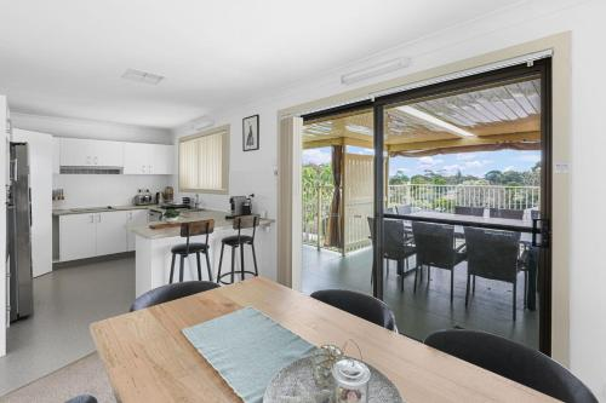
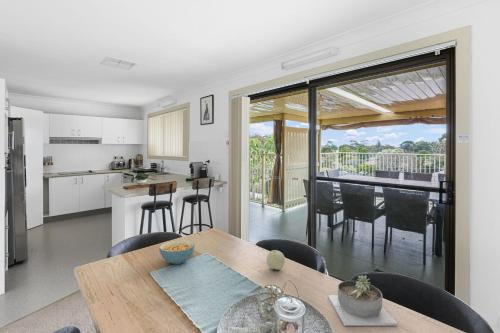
+ cereal bowl (177, 253)
+ fruit (275, 260)
+ succulent planter (359, 292)
